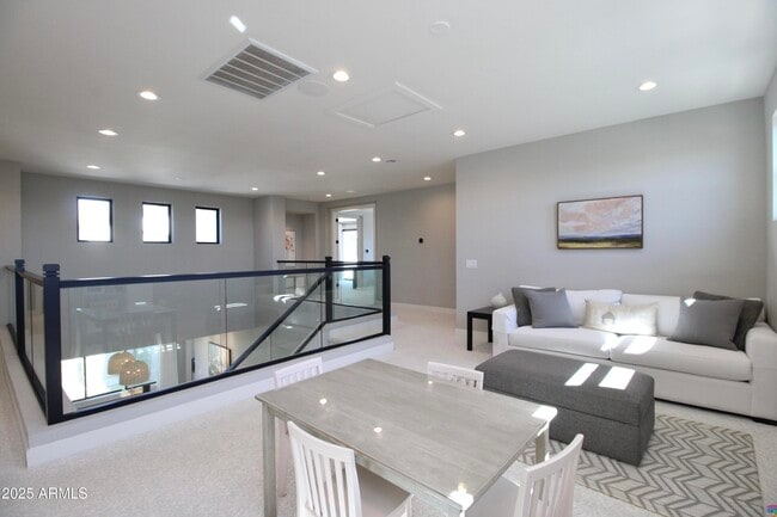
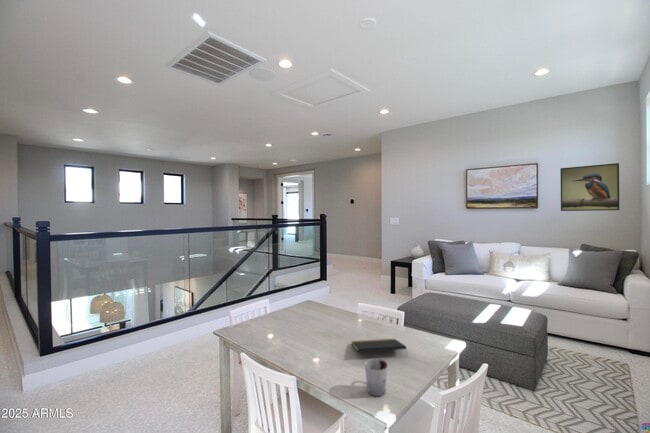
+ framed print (588, 188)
+ cup (377, 375)
+ notepad (377, 345)
